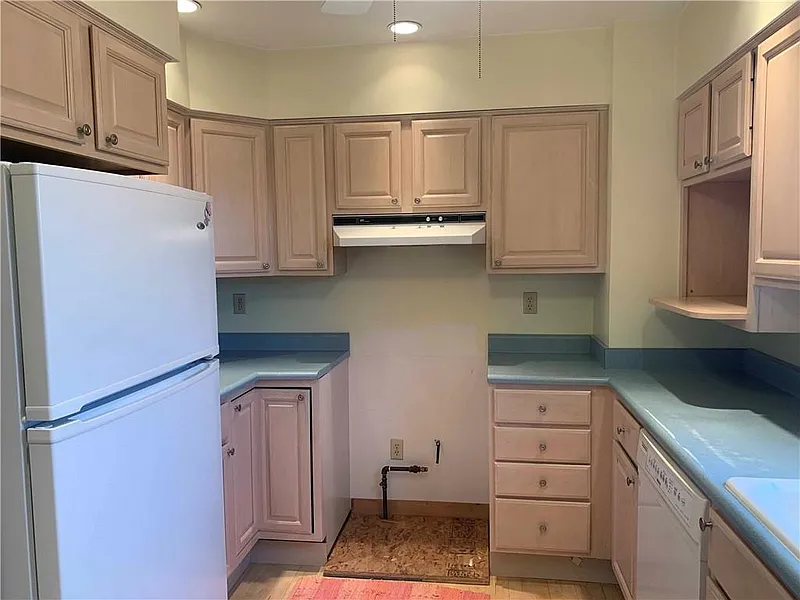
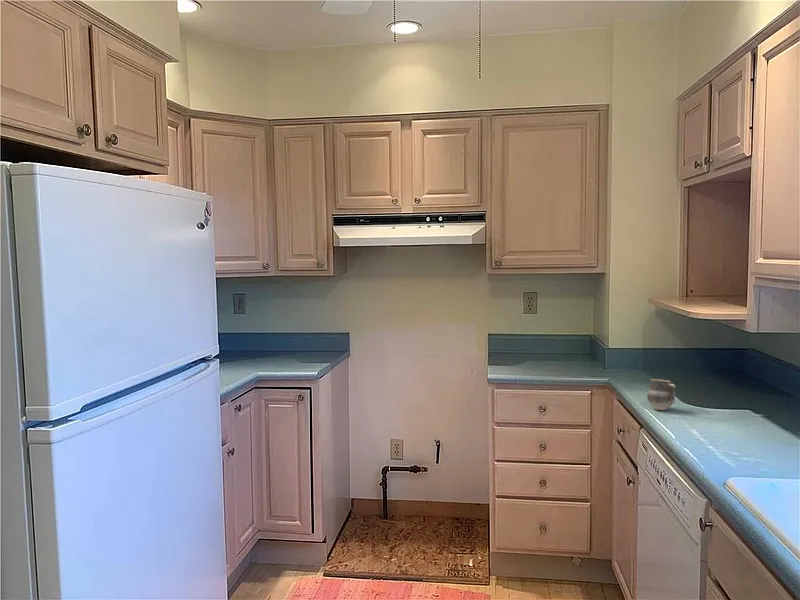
+ cup (662, 394)
